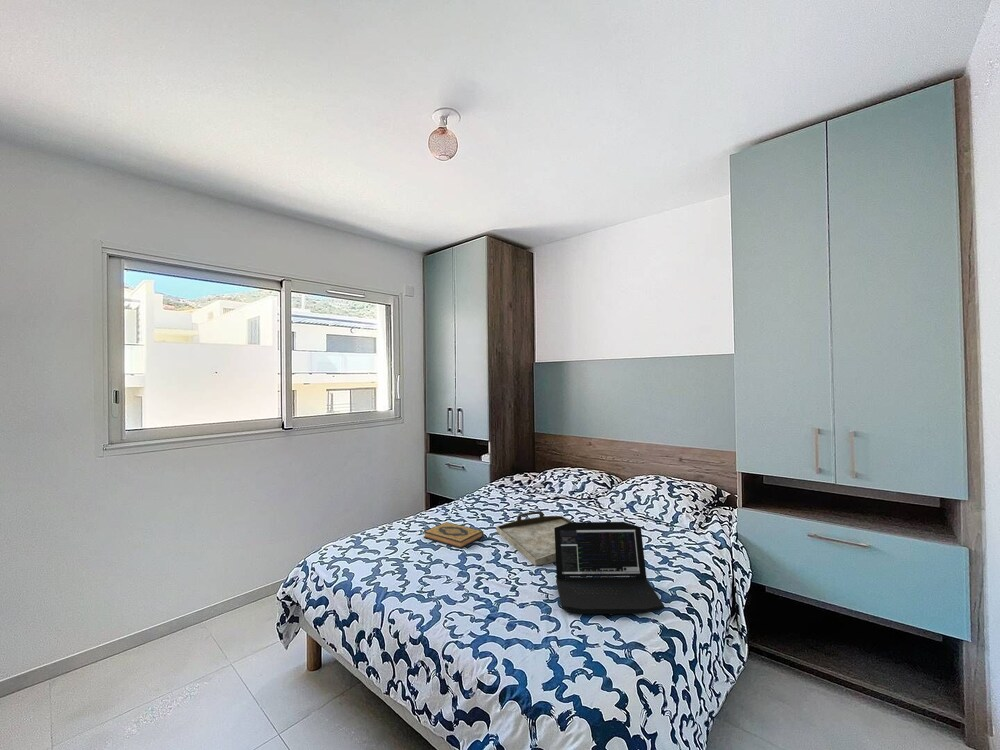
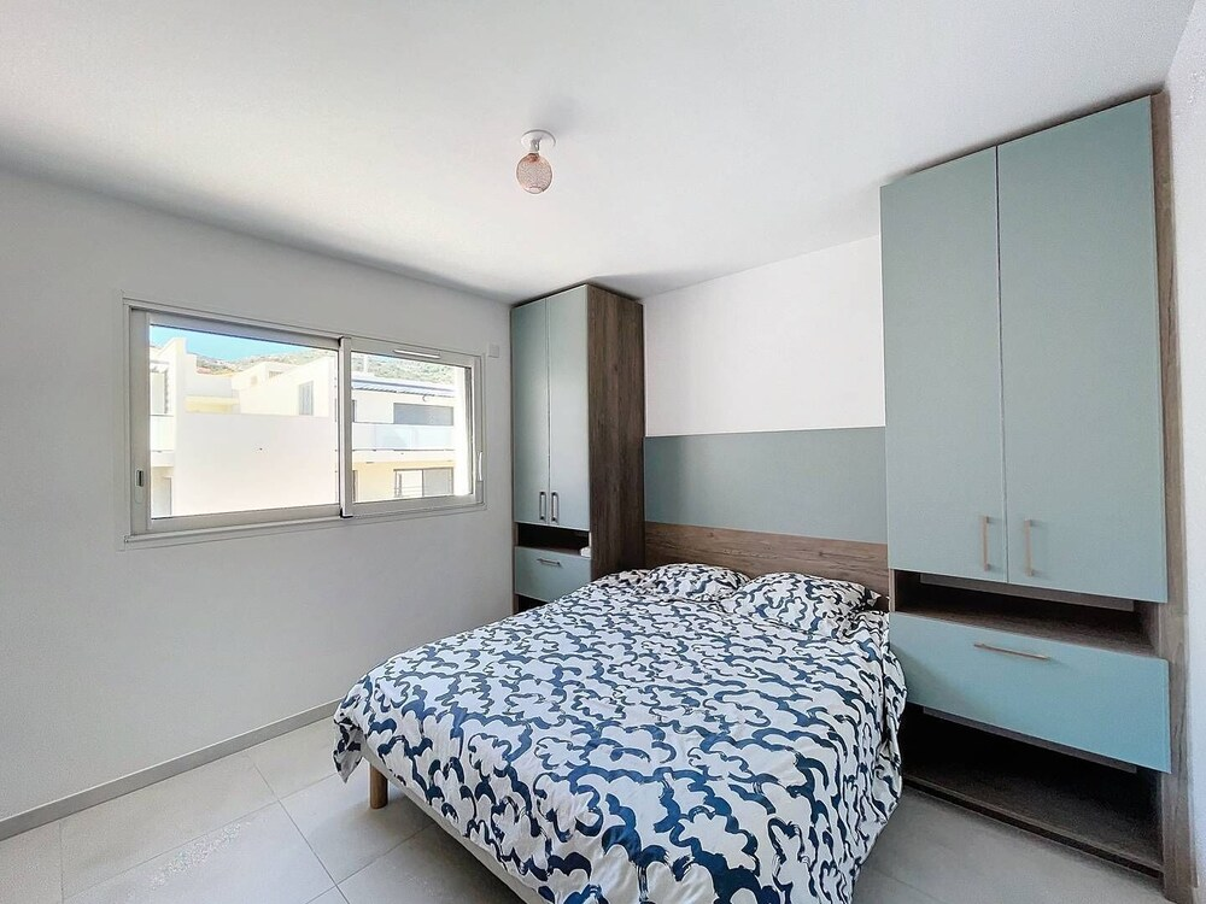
- serving tray (550, 532)
- hardback book (453, 534)
- laptop (604, 564)
